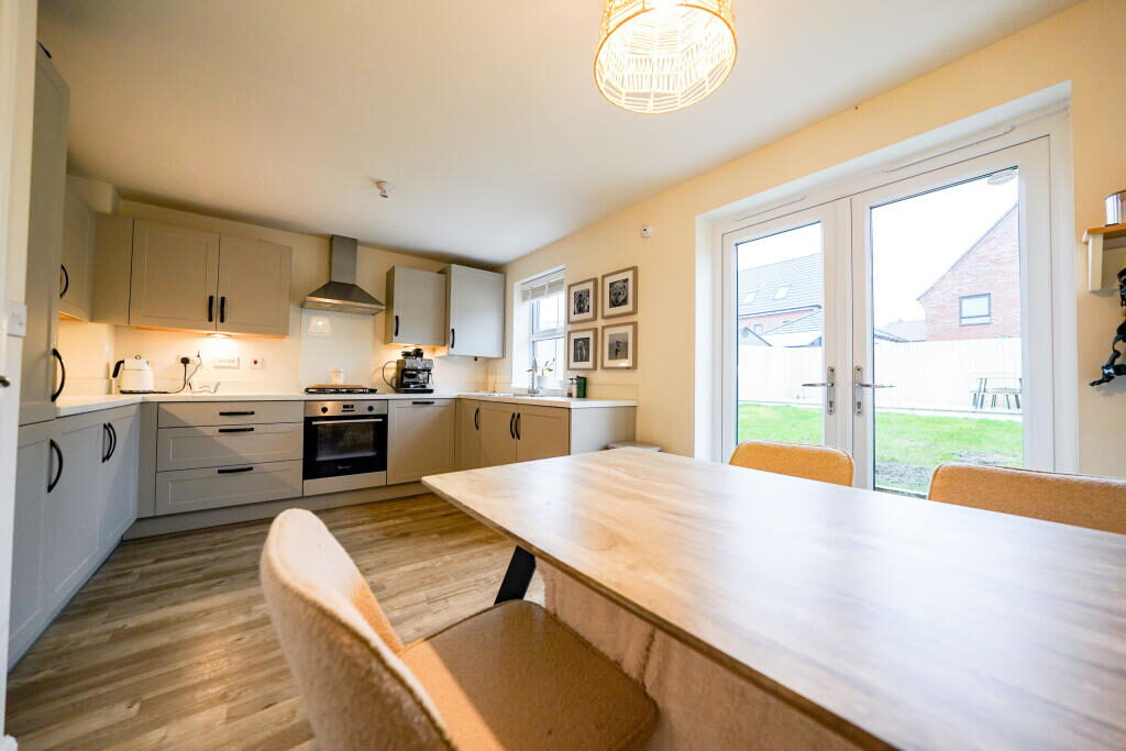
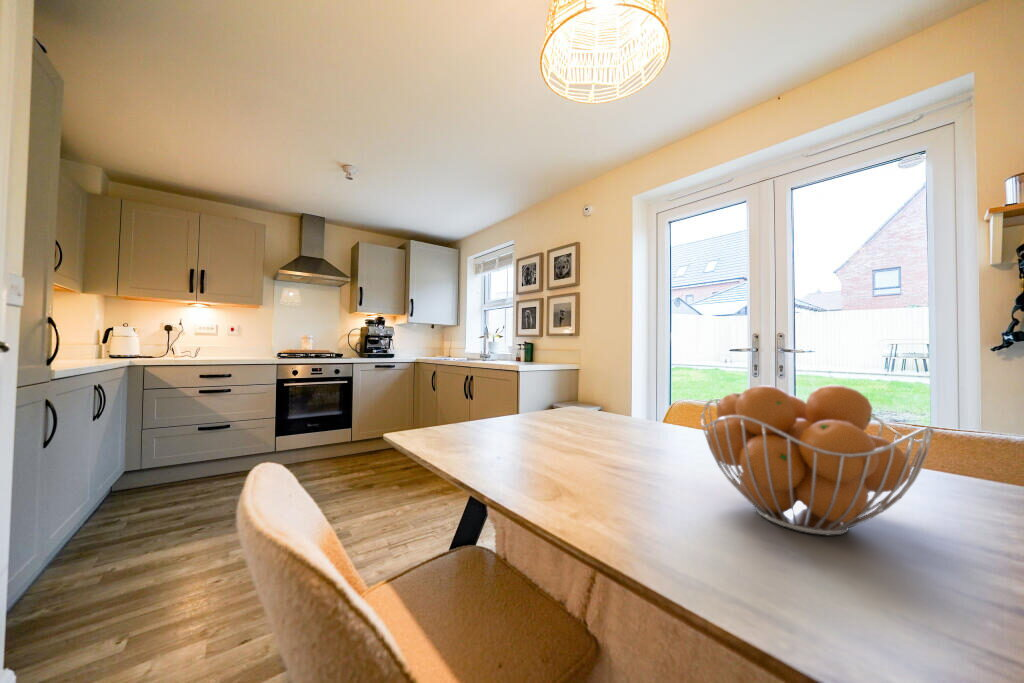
+ fruit basket (799, 450)
